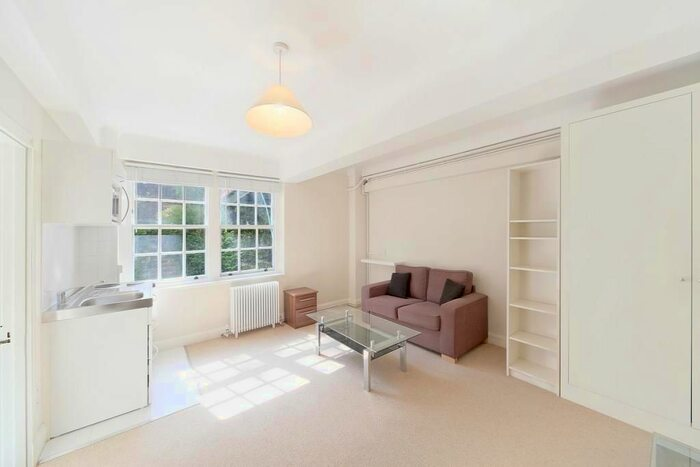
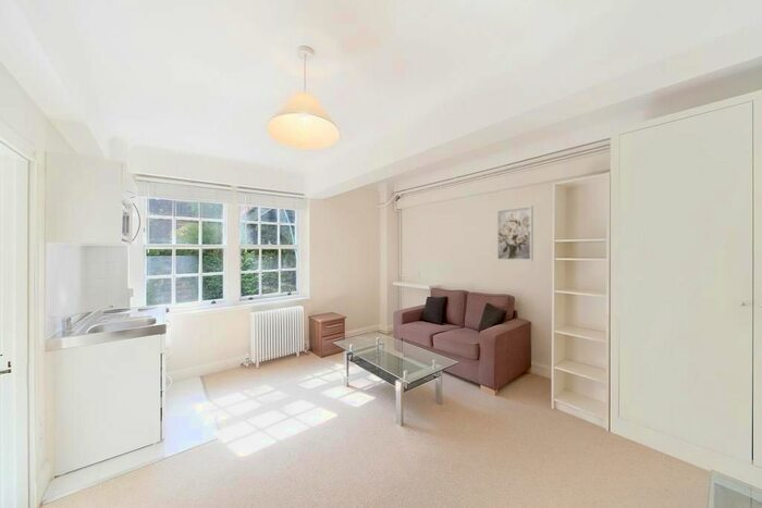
+ wall art (514, 234)
